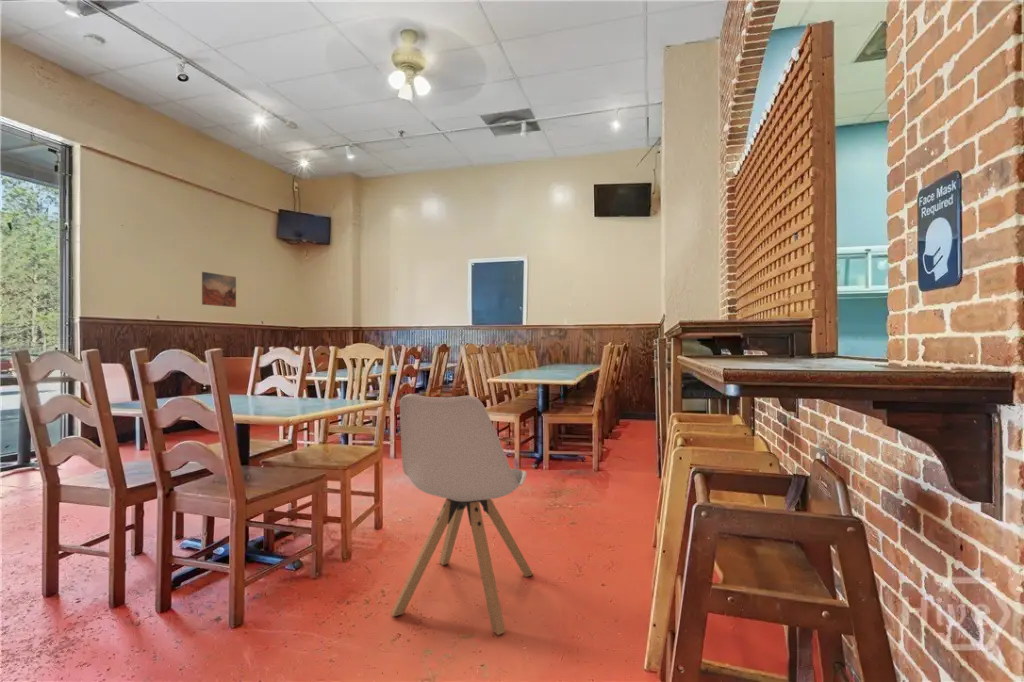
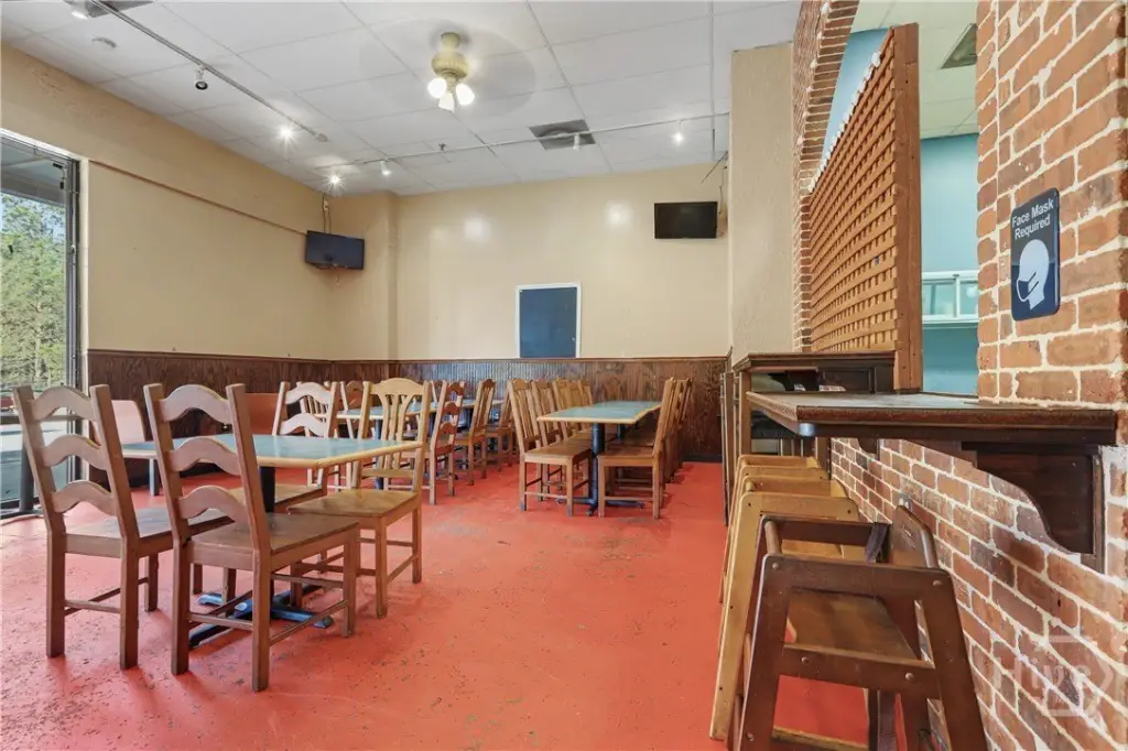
- chair (465, 492)
- wall art (219, 290)
